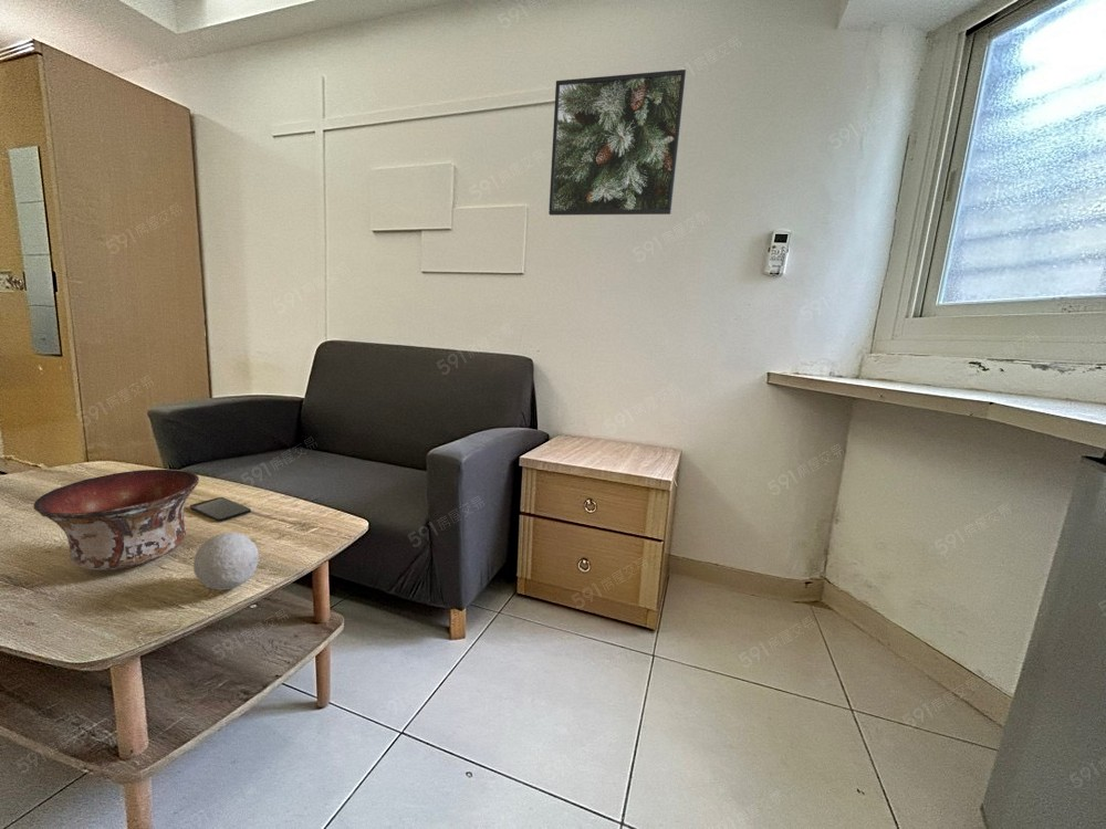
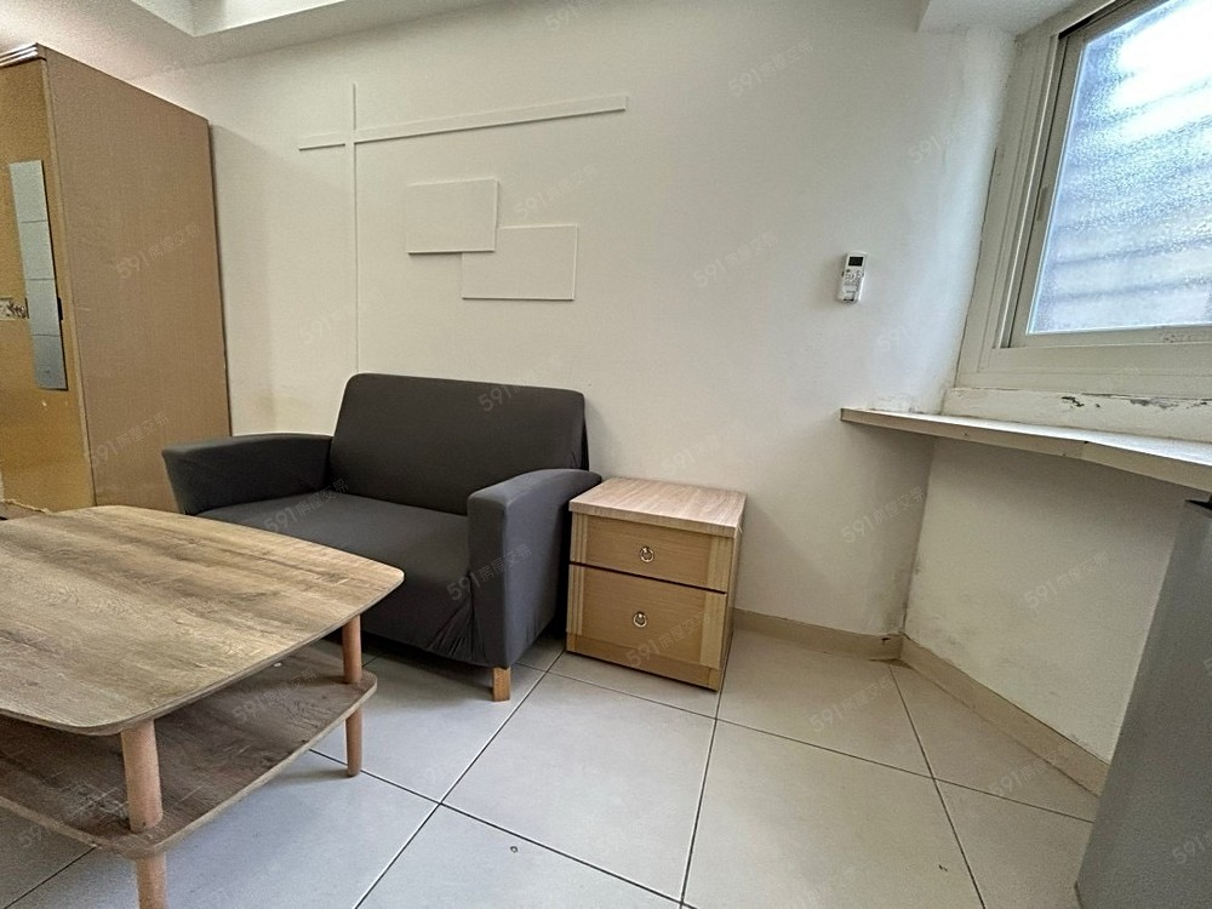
- bowl (127, 524)
- decorative ball (227, 559)
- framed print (613, 147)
- smartphone (220, 508)
